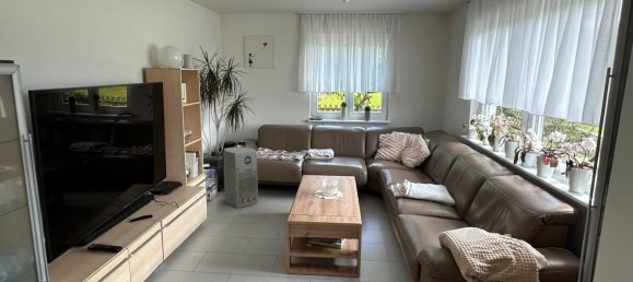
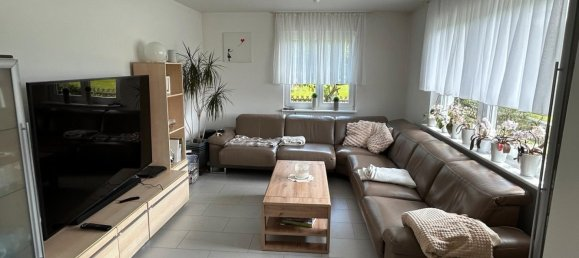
- air purifier (239, 176)
